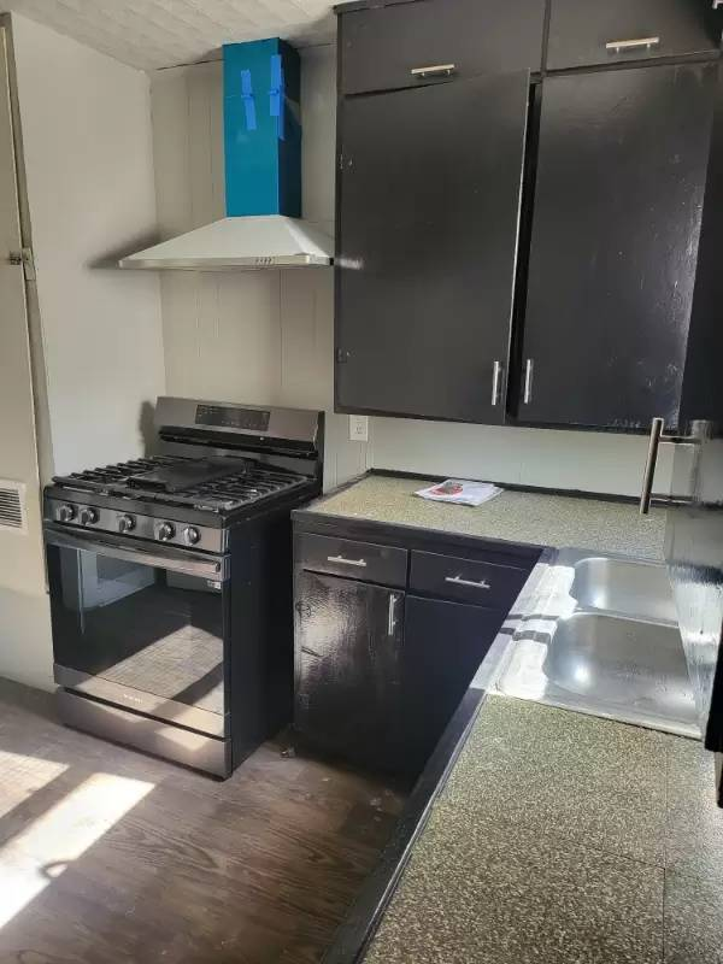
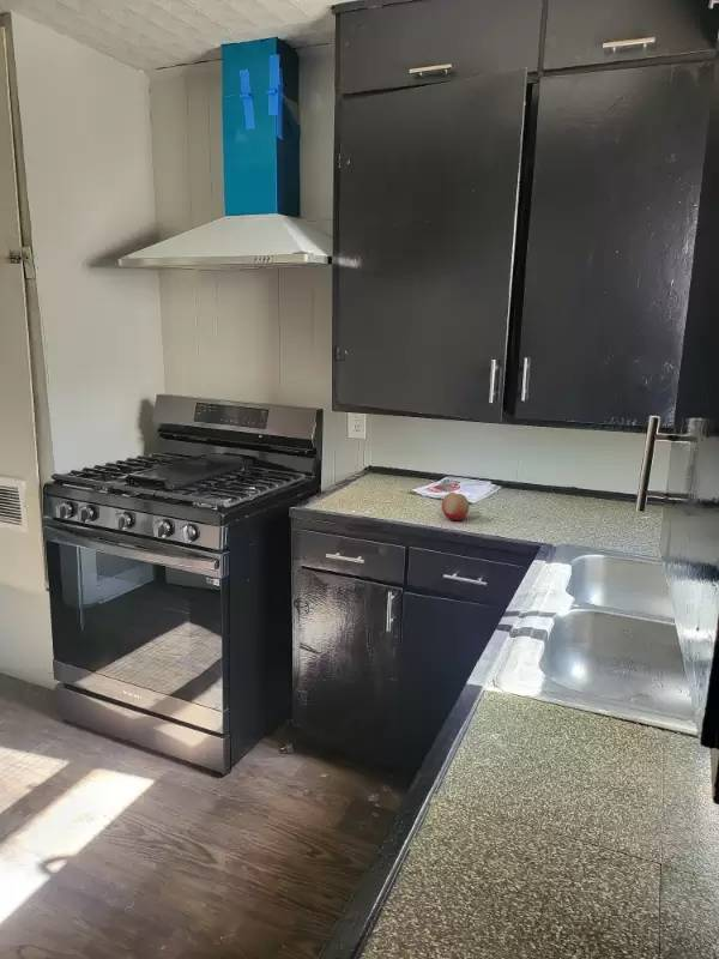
+ fruit (455, 506)
